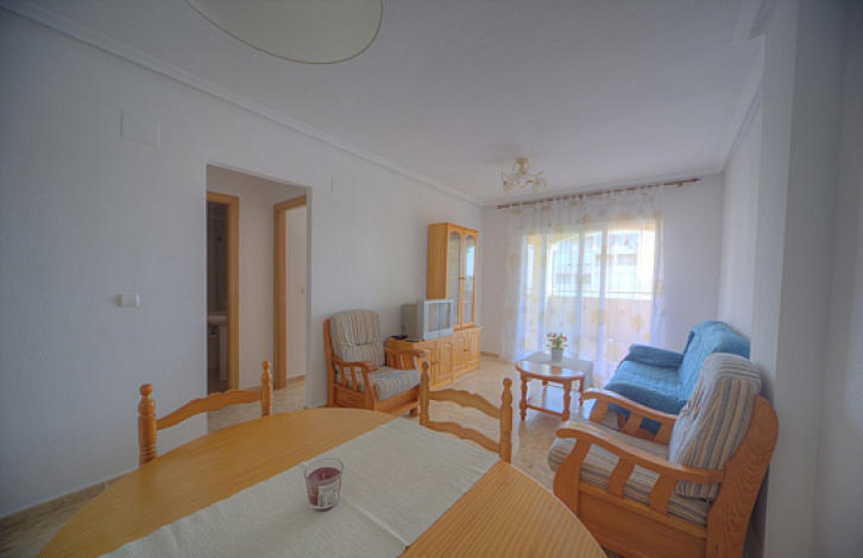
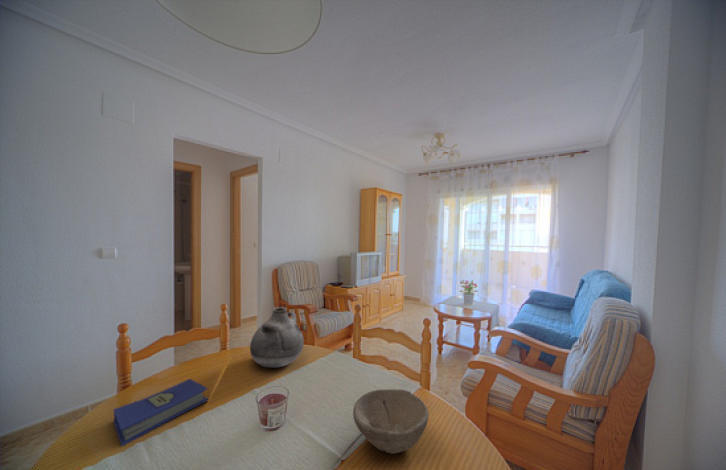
+ hardcover book (161, 404)
+ bowl (389, 422)
+ vase (277, 334)
